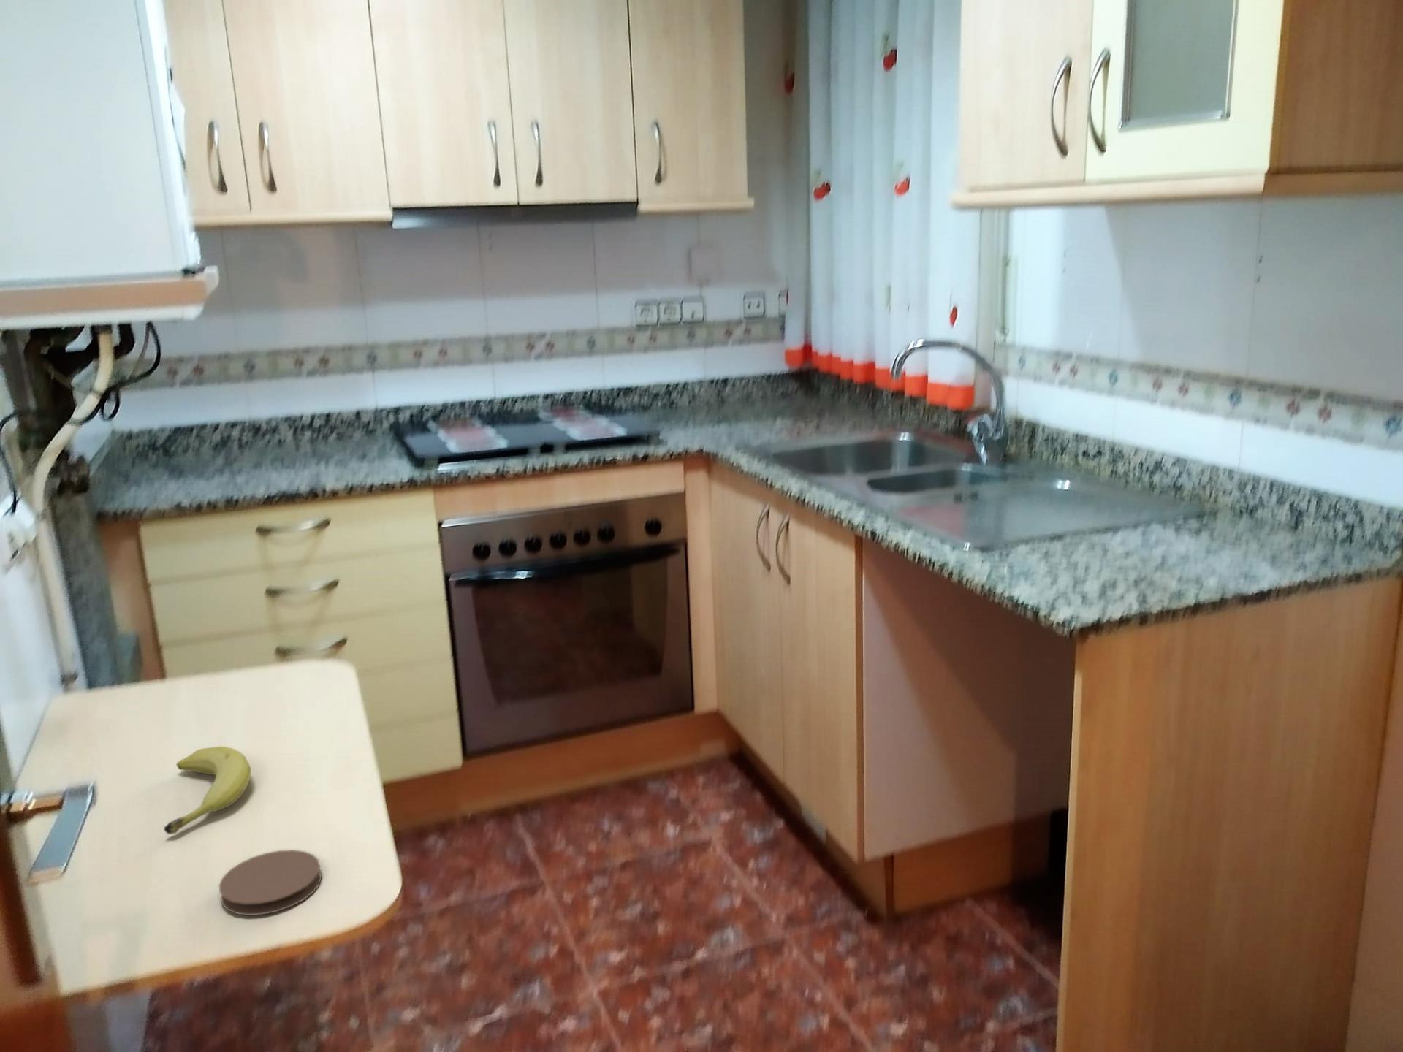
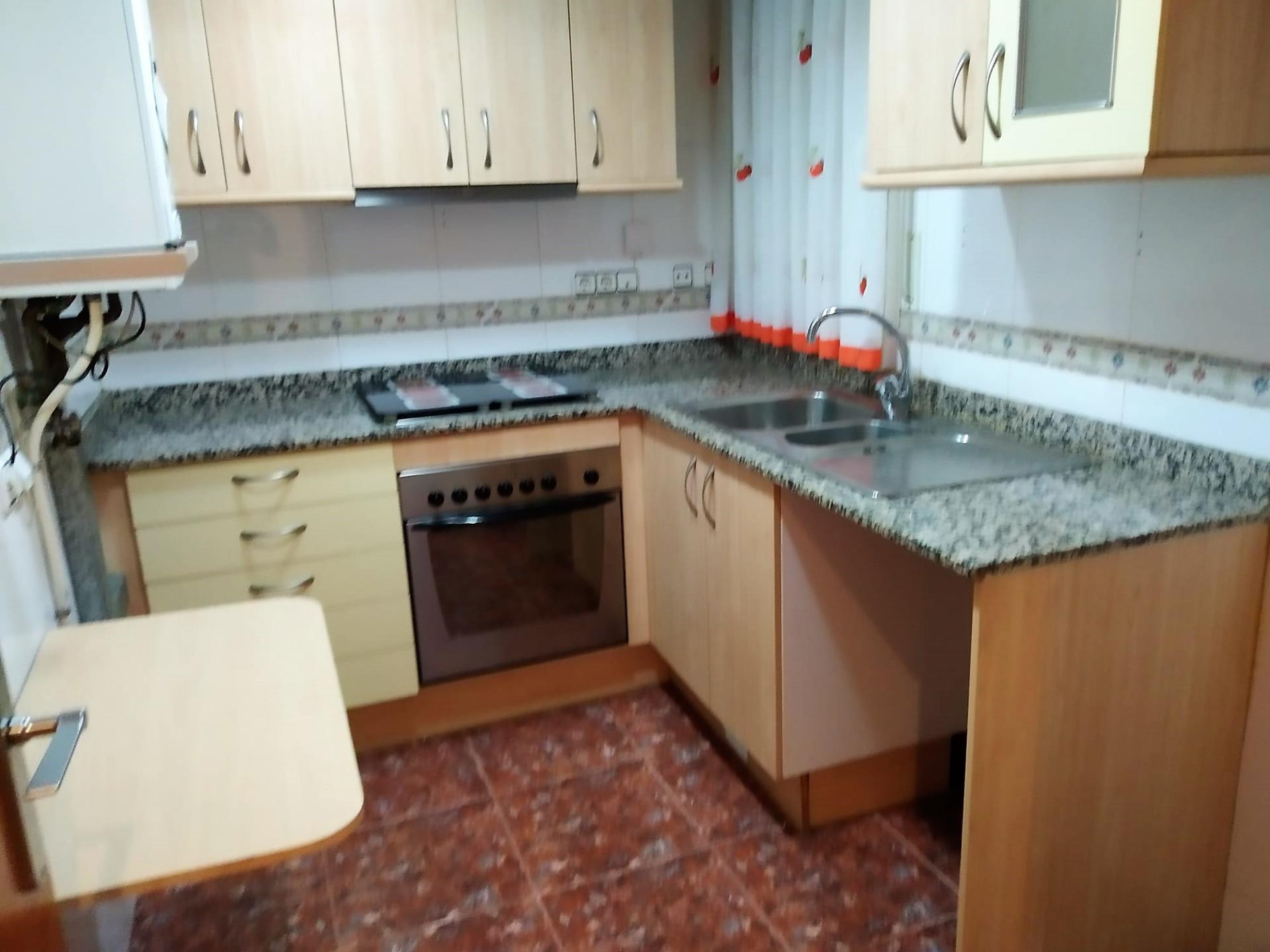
- coaster (271, 881)
- fruit (213, 781)
